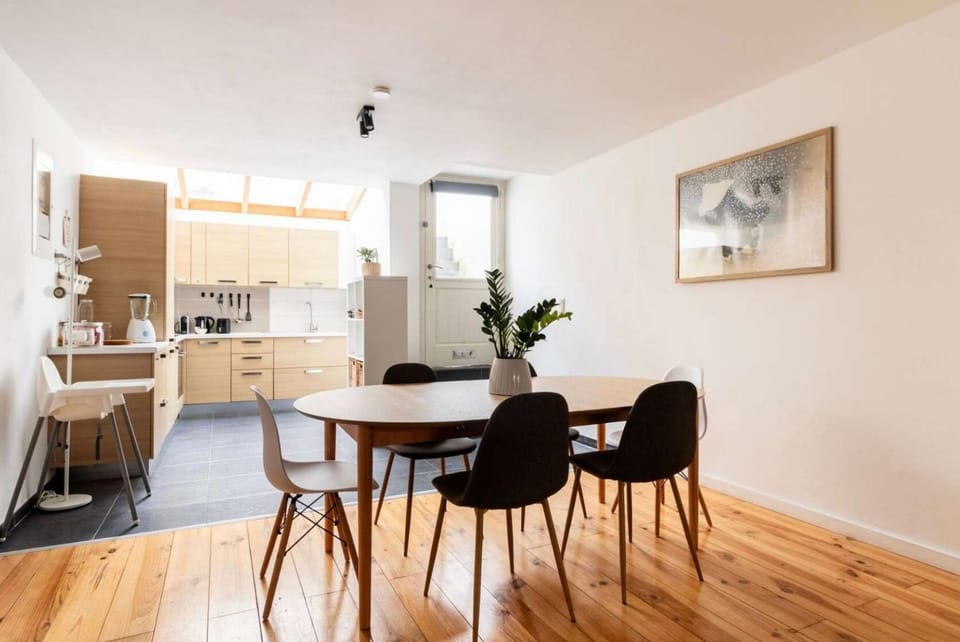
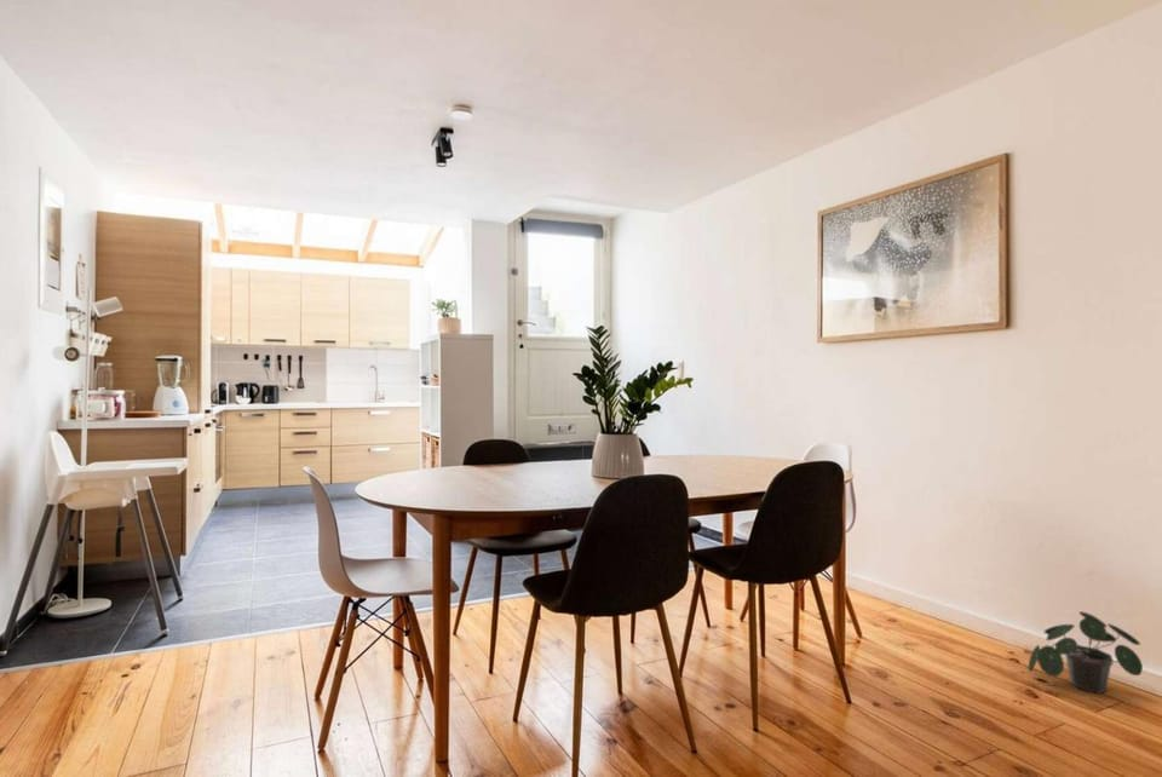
+ potted plant (1083, 649)
